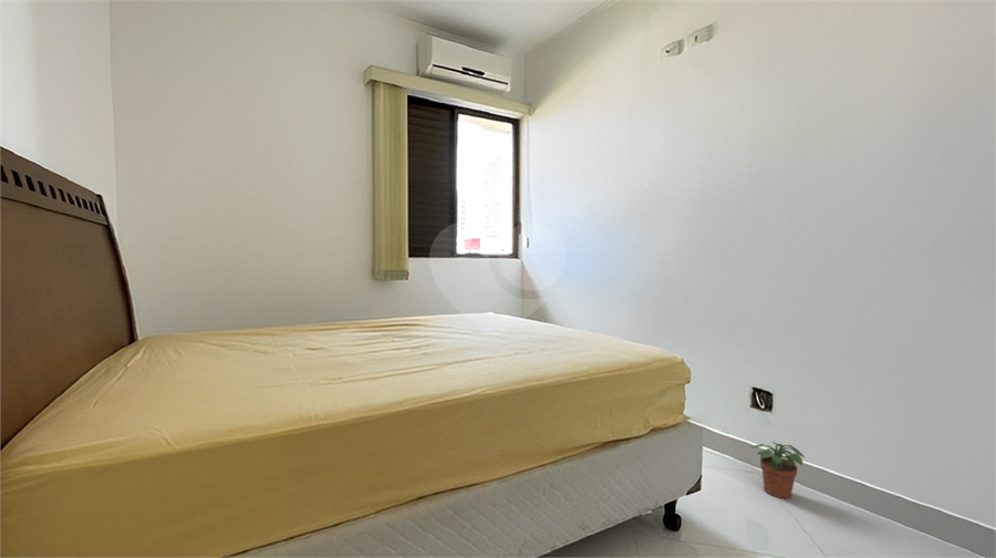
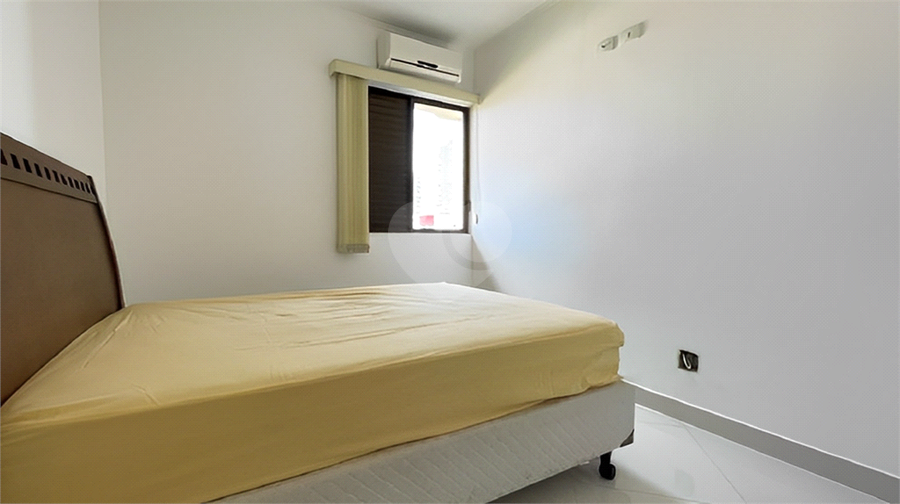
- potted plant (778, 469)
